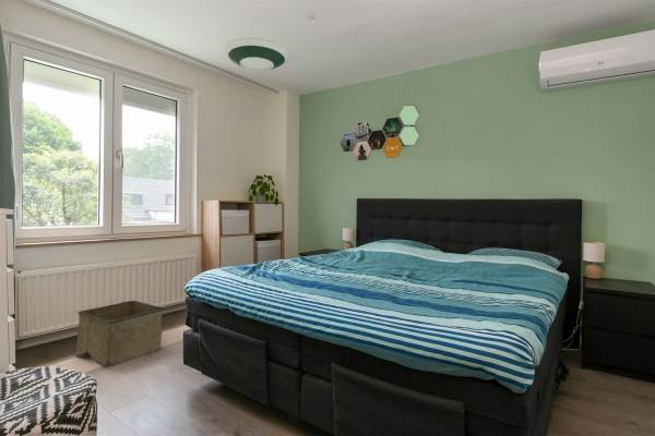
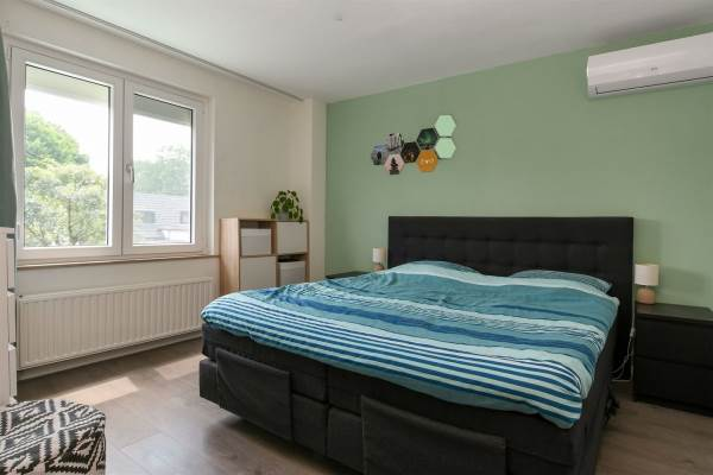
- storage bin (120, 330)
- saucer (257, 61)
